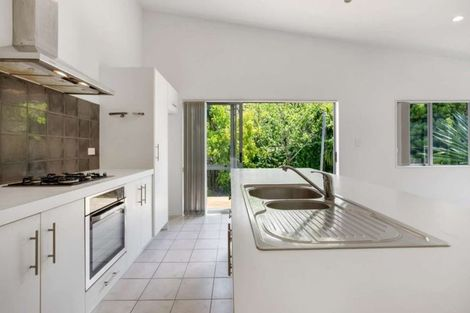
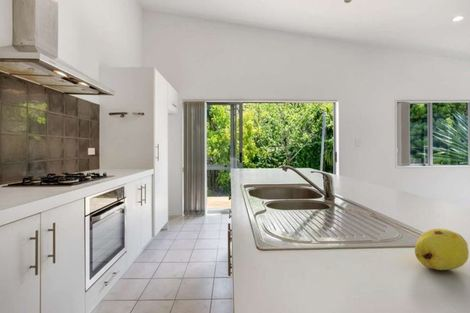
+ fruit (443, 247)
